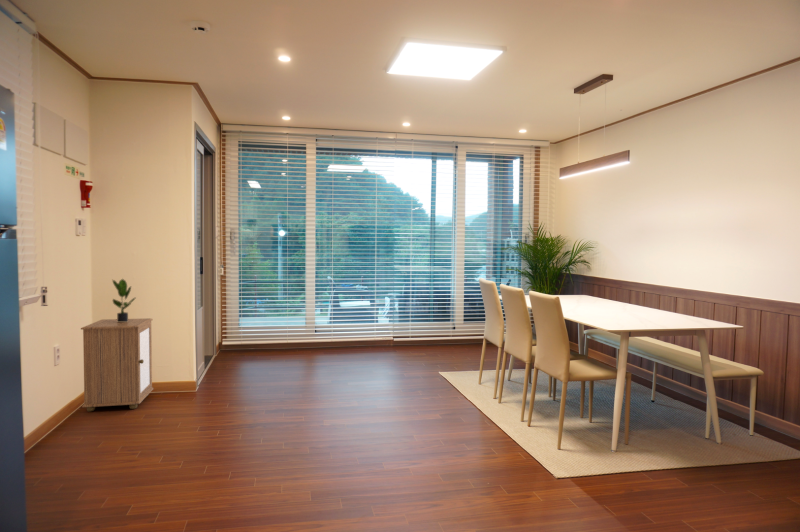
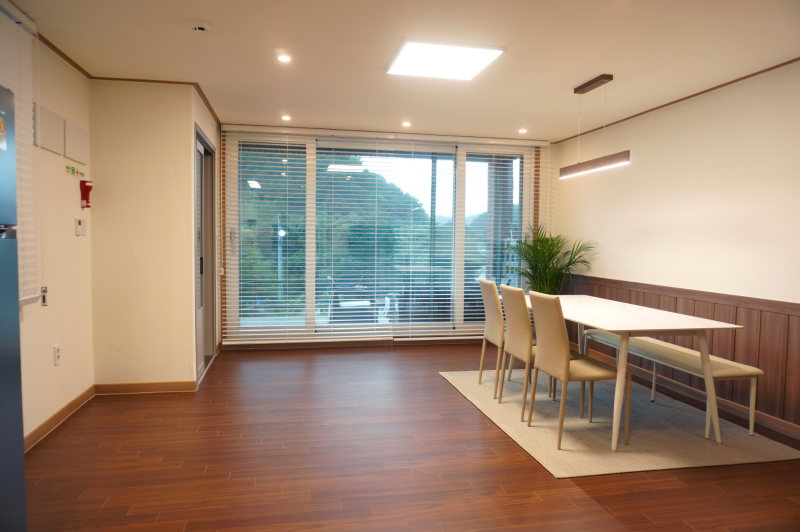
- potted plant (121, 300)
- cabinet (120, 362)
